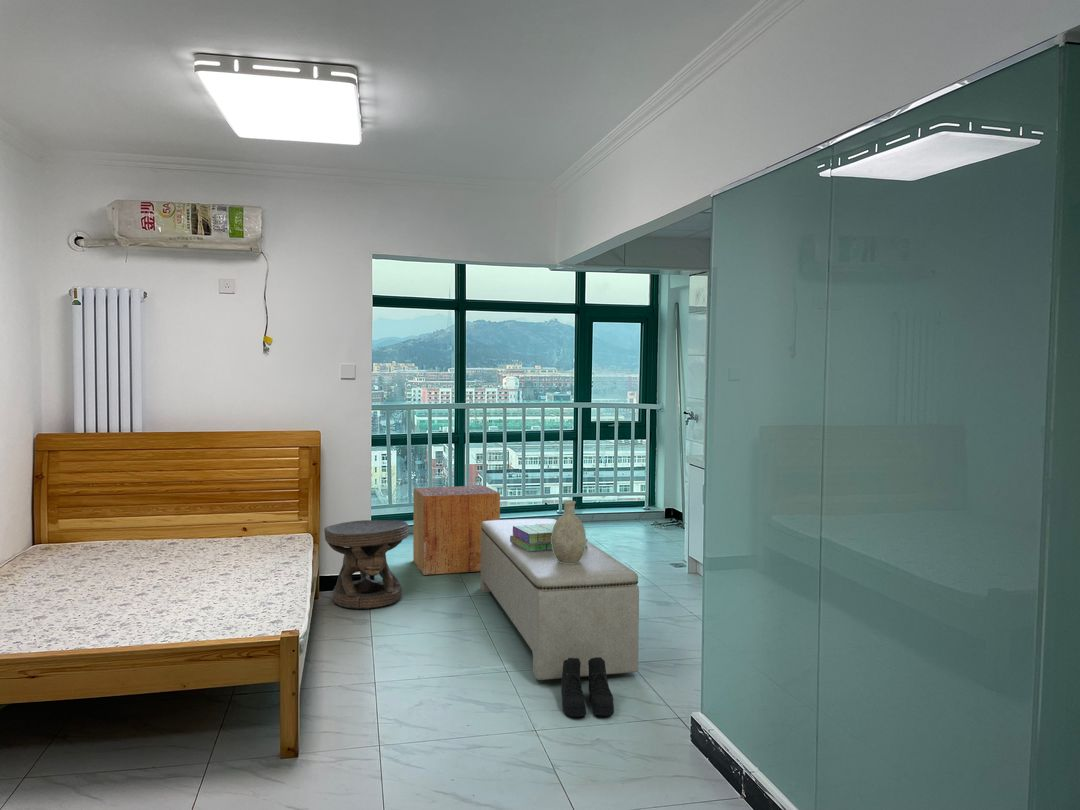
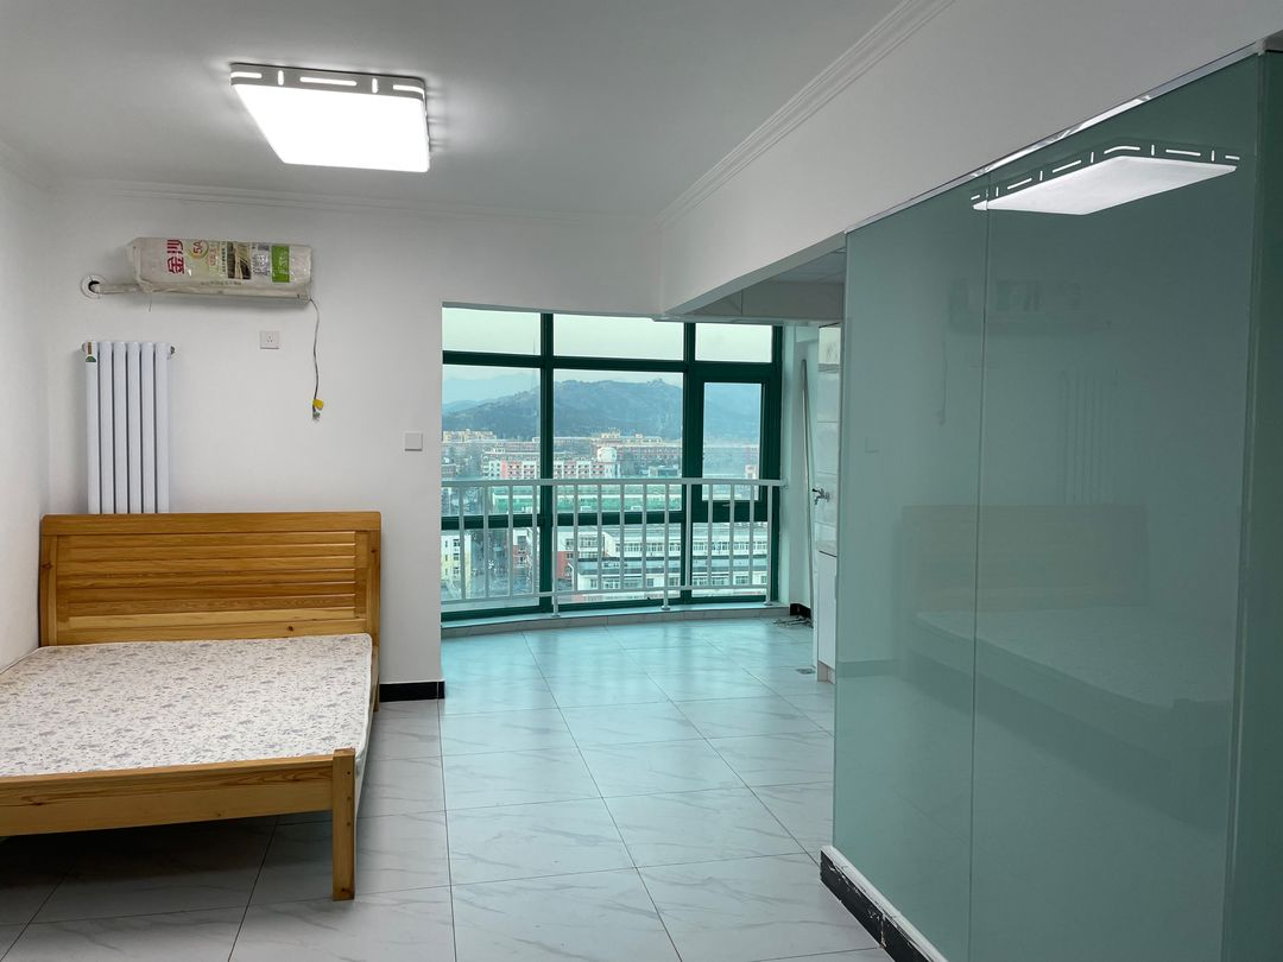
- stack of books (548, 536)
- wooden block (455, 528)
- bench (547, 583)
- carved stool (367, 561)
- decorative vase (569, 531)
- boots (589, 683)
